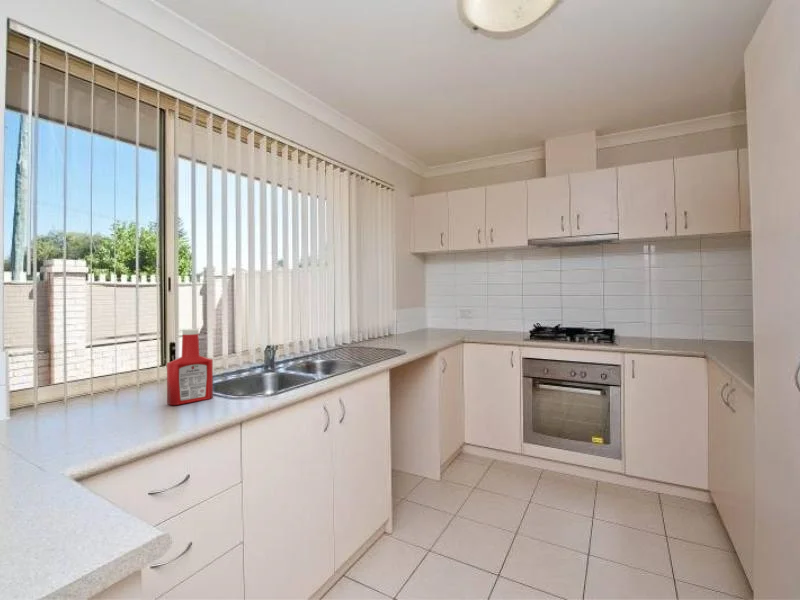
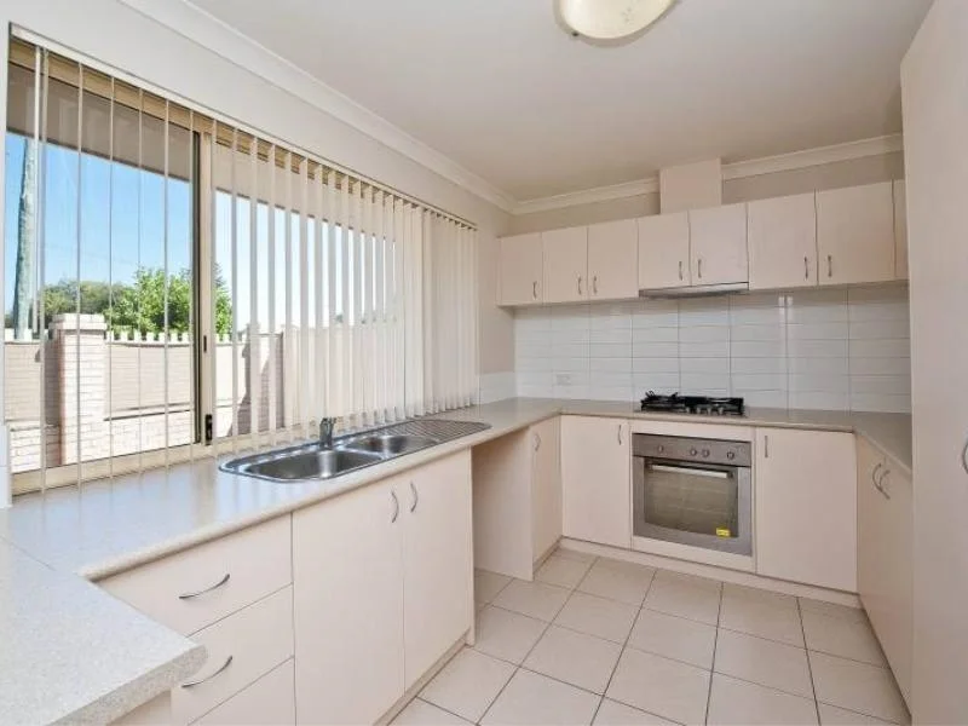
- soap bottle (190, 364)
